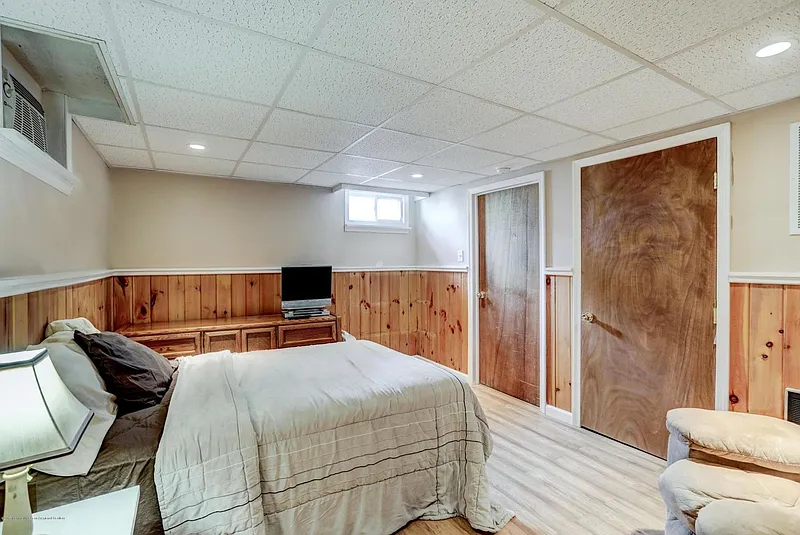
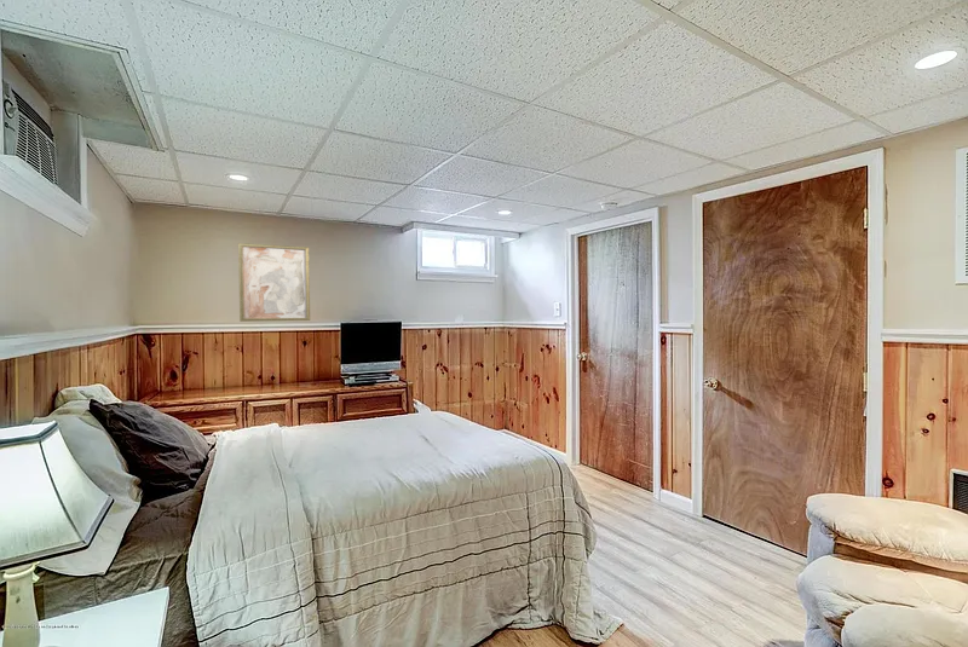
+ wall art (275, 283)
